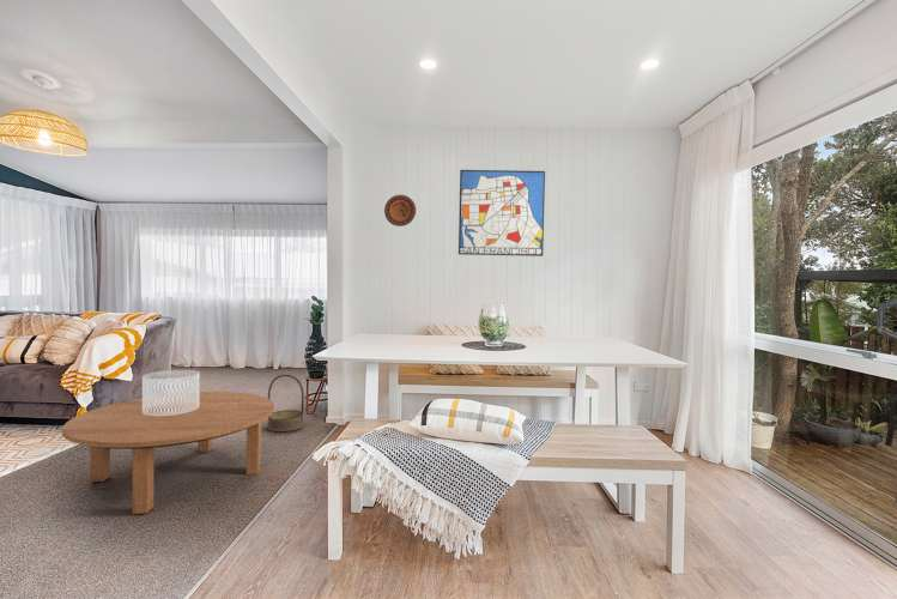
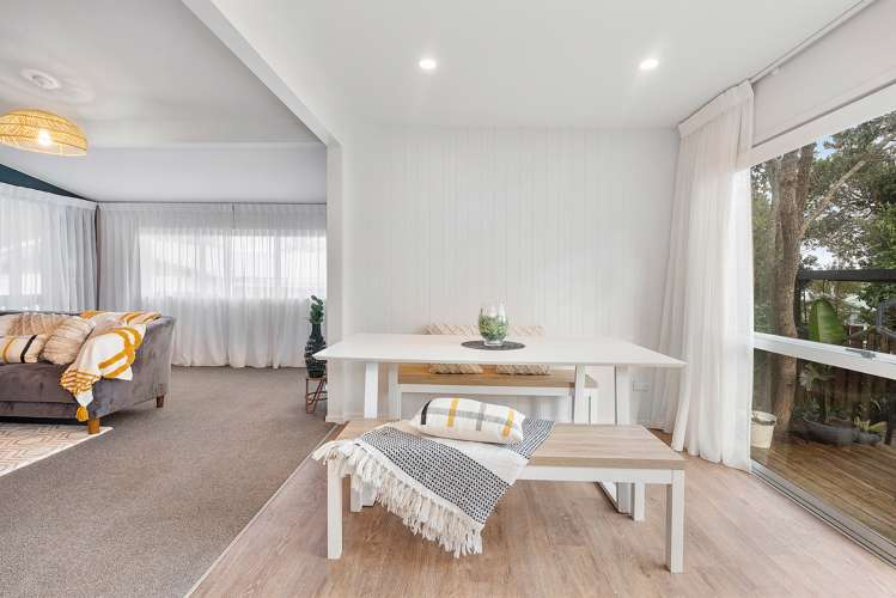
- coffee table (178, 443)
- basket (286, 410)
- decorative bowl (170, 391)
- decorative plate (400, 210)
- wall art (501, 212)
